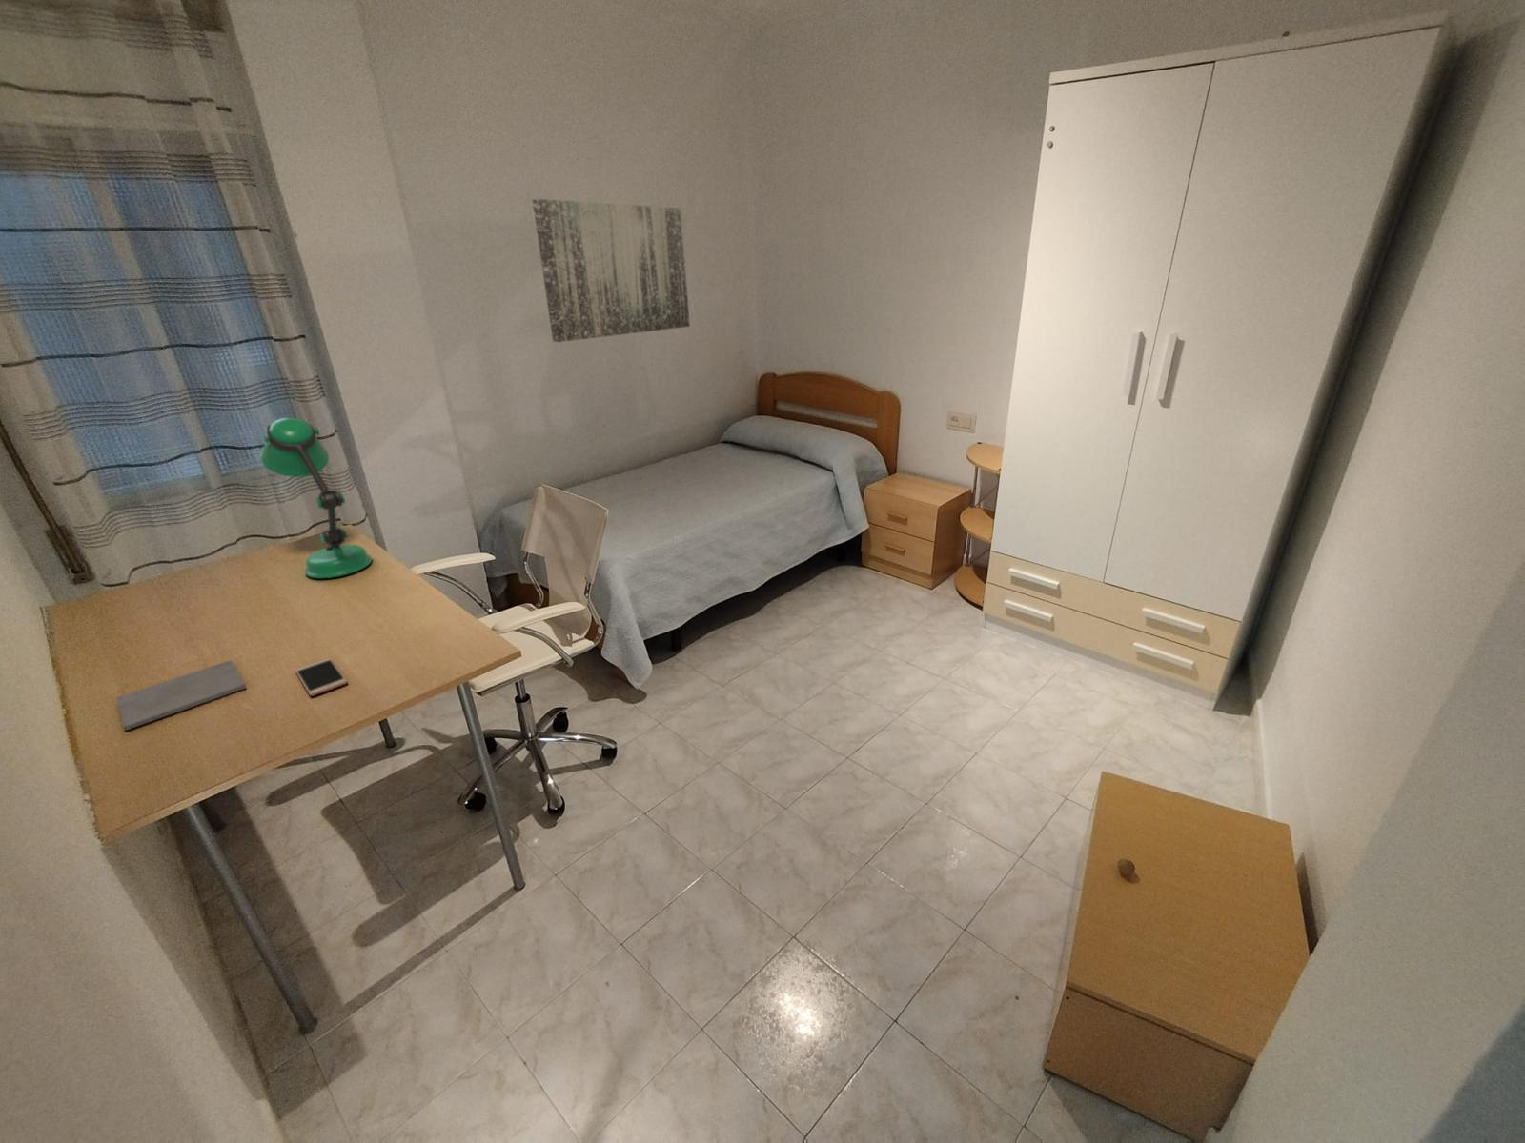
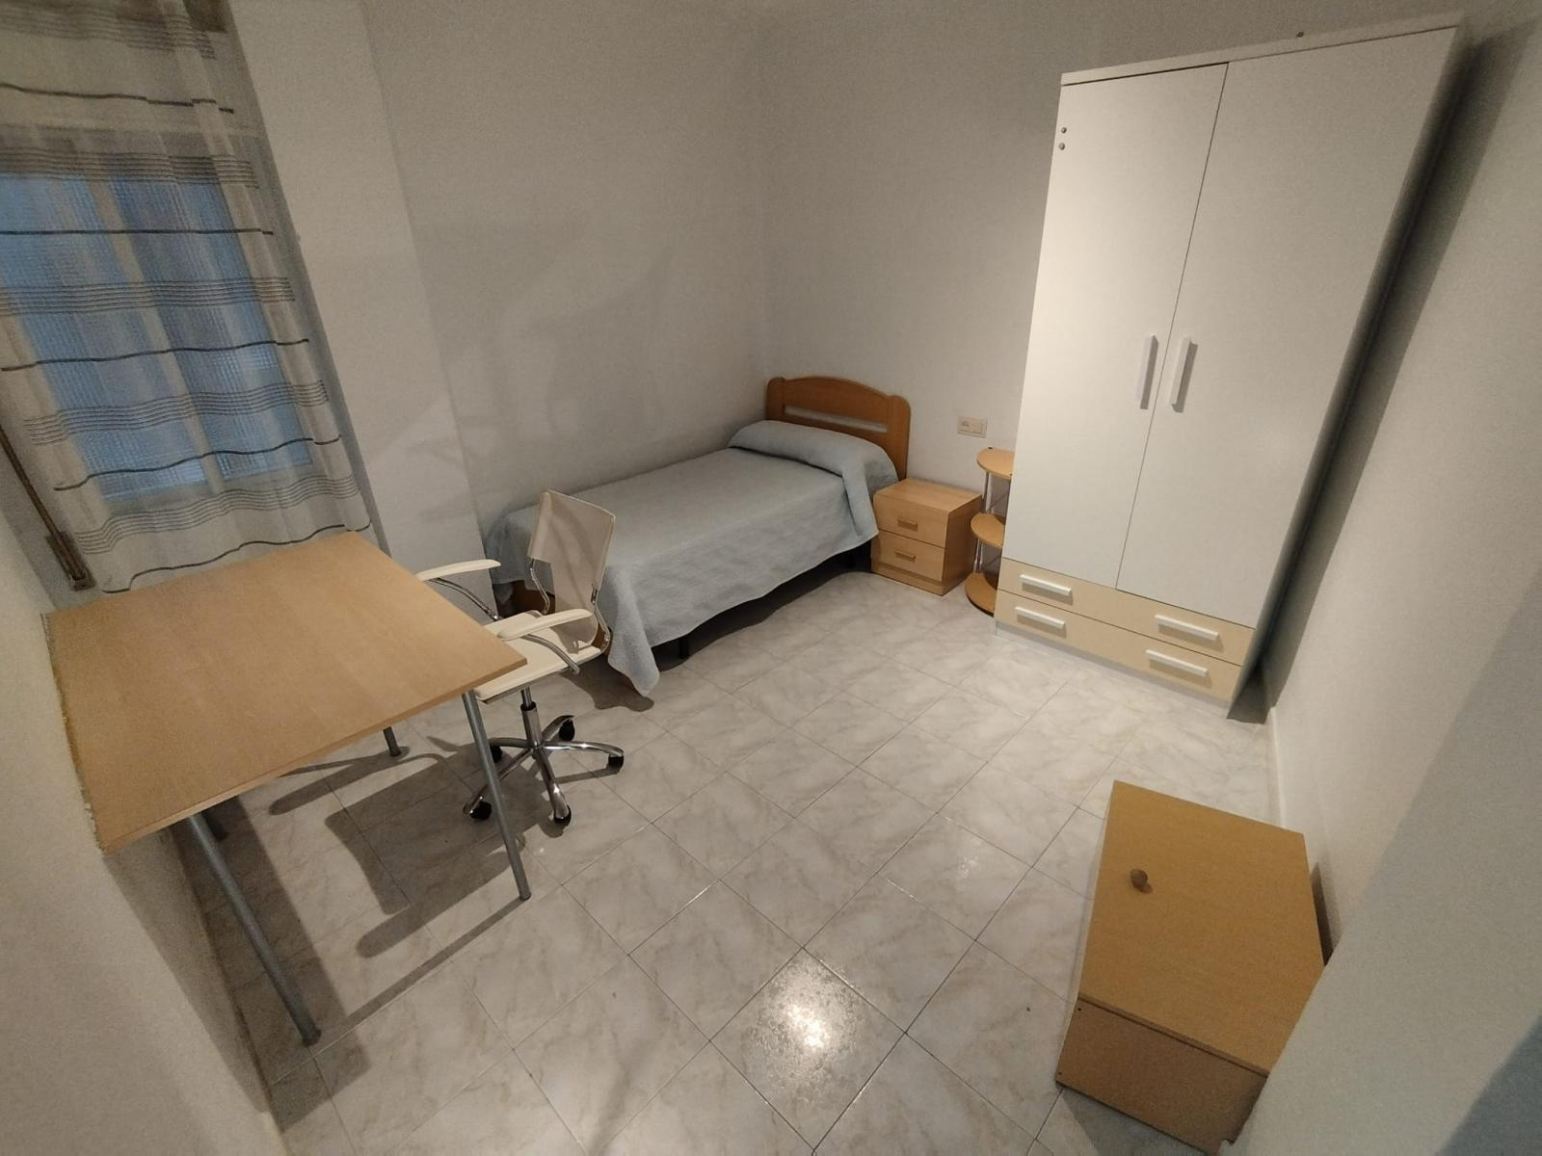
- smartphone (321, 675)
- desk lamp (317, 497)
- notepad (183, 693)
- wall art (621, 270)
